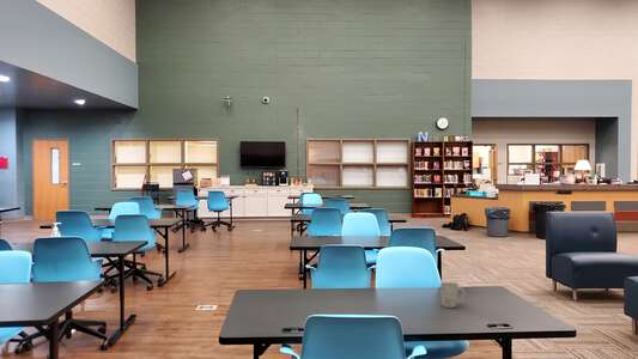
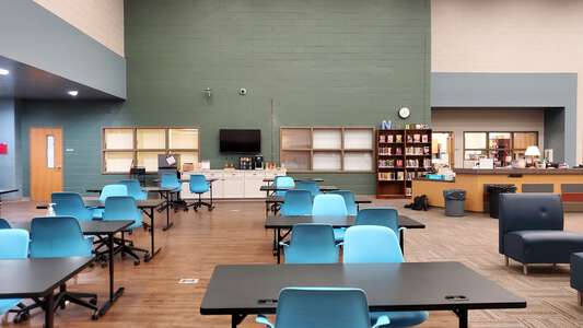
- mug (452, 294)
